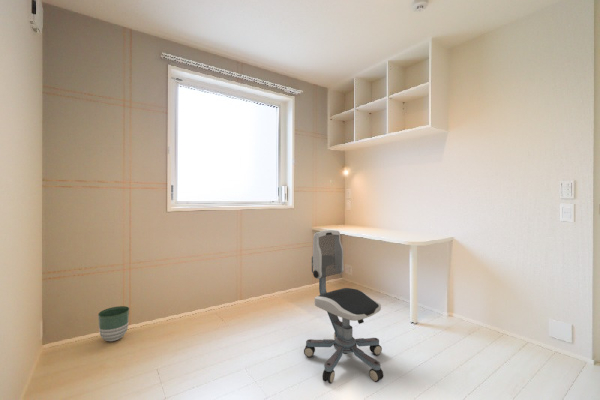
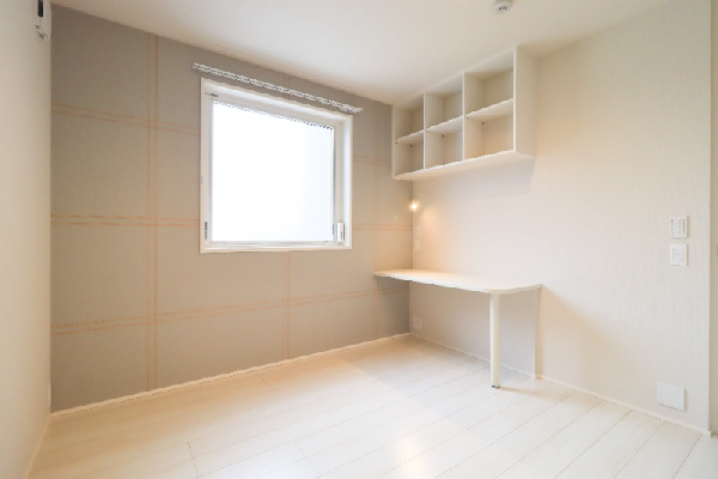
- planter (114, 325)
- office chair (347, 297)
